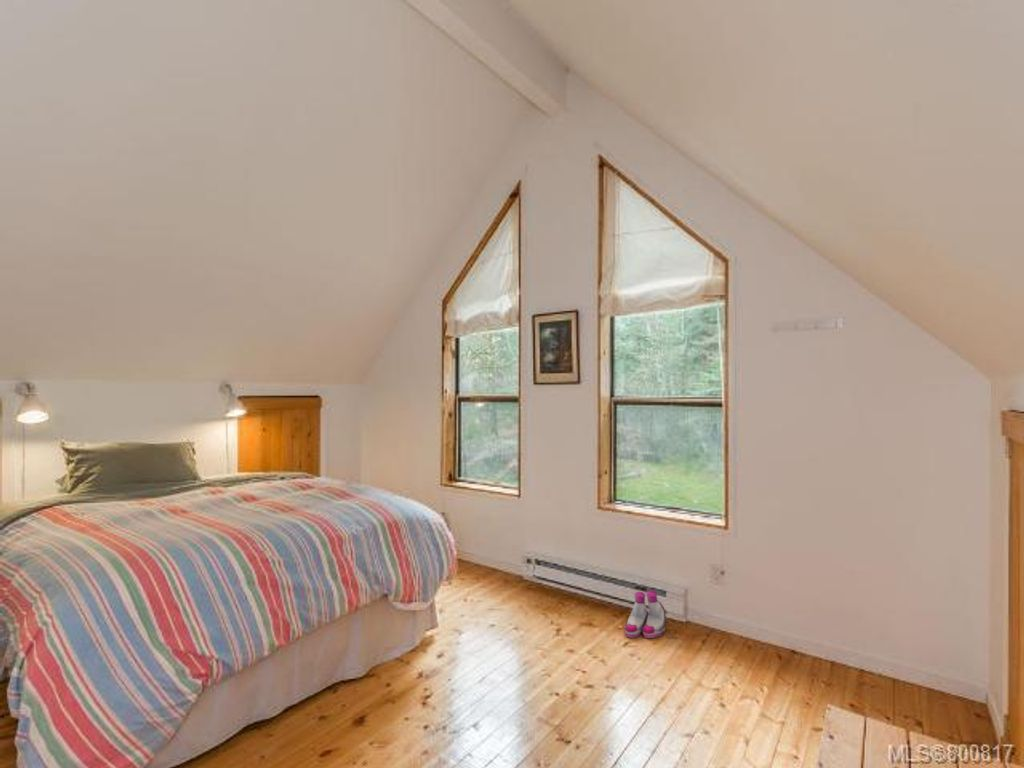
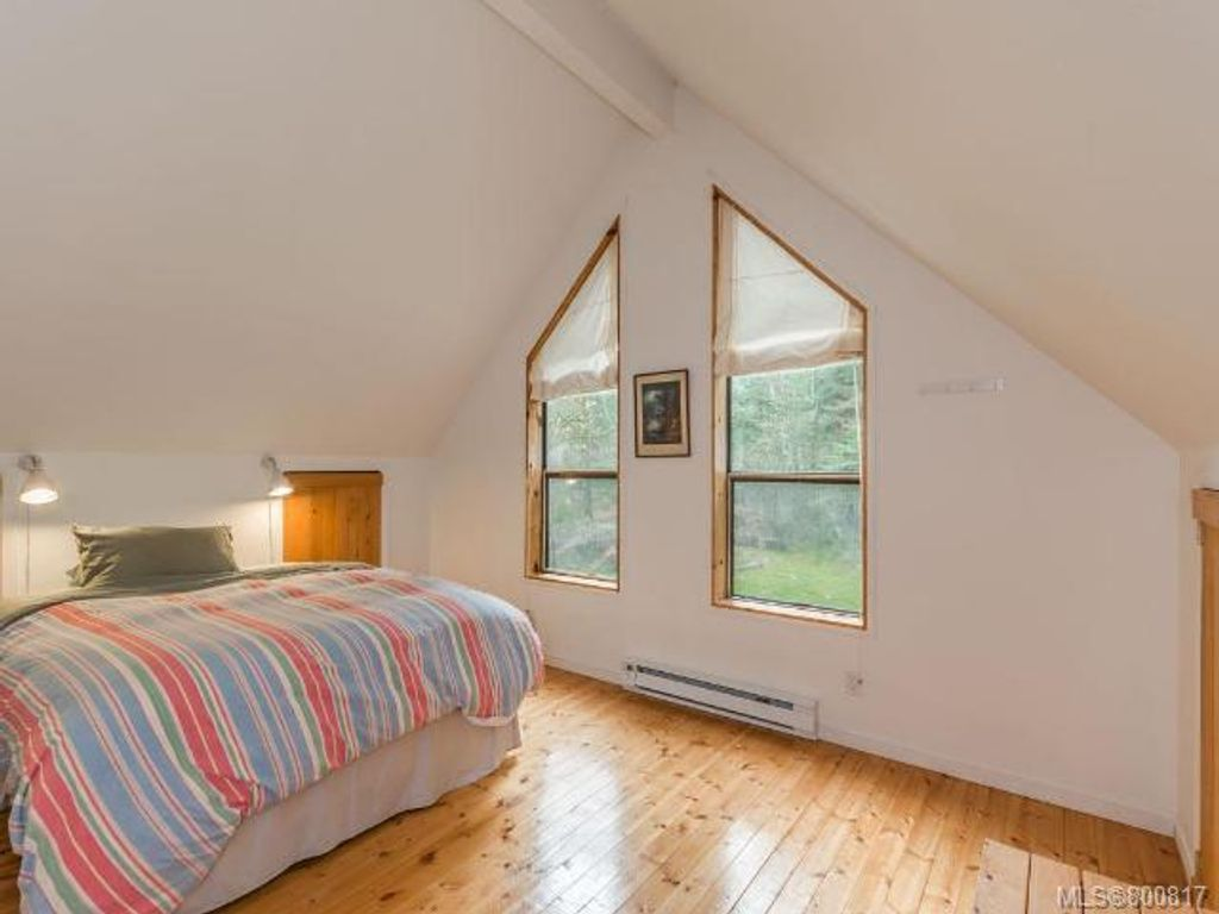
- boots (644, 611)
